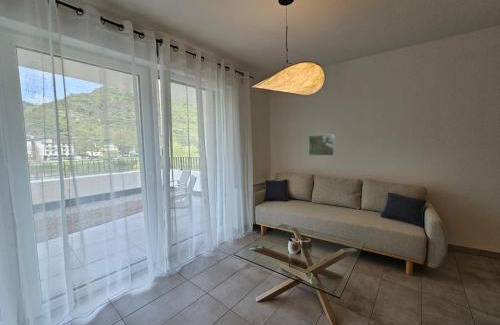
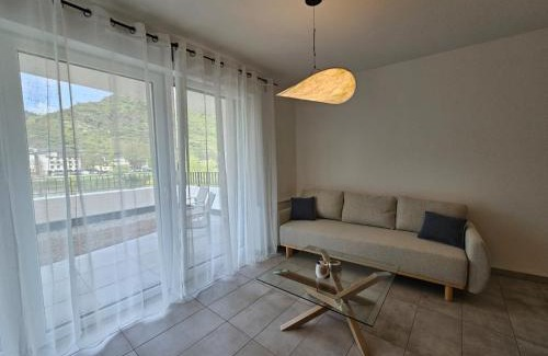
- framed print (321, 145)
